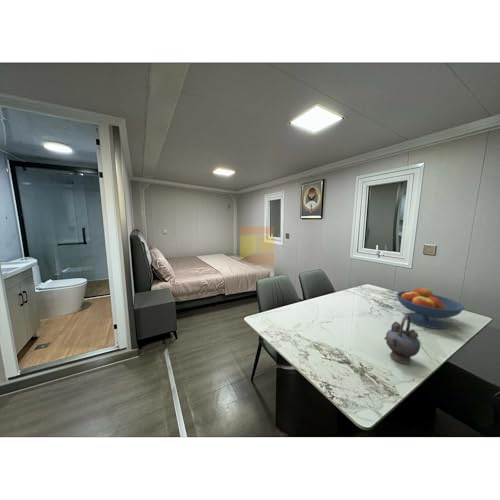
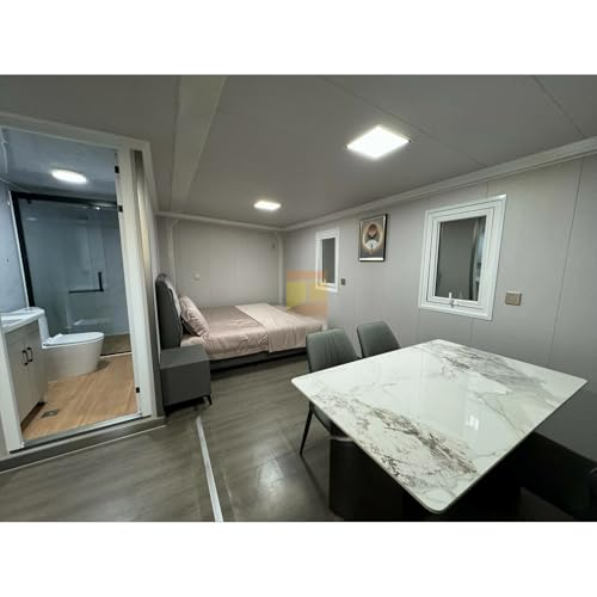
- fruit bowl (426, 306)
- teapot (401, 337)
